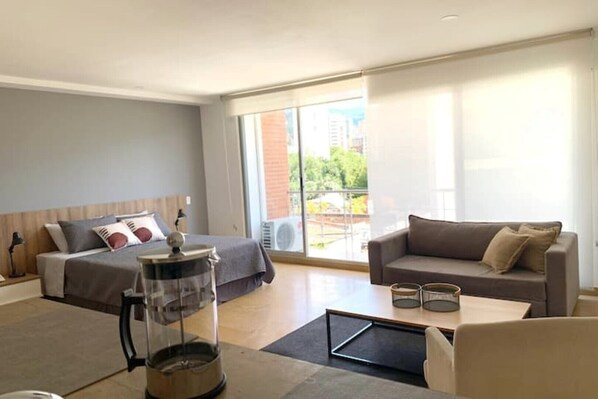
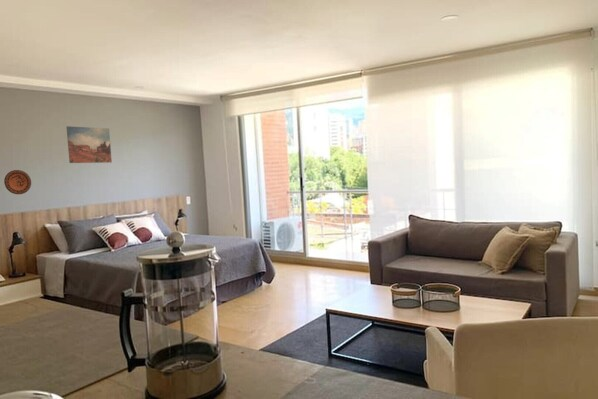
+ decorative plate (17, 182)
+ wall art (90, 145)
